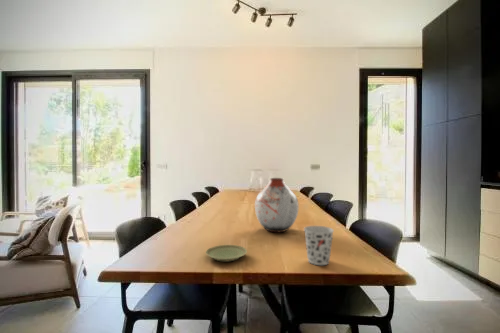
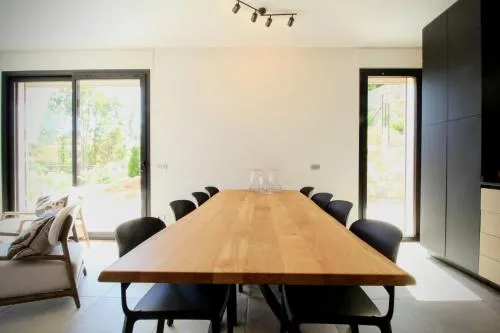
- cup (318, 245)
- plate (226, 253)
- vase (276, 204)
